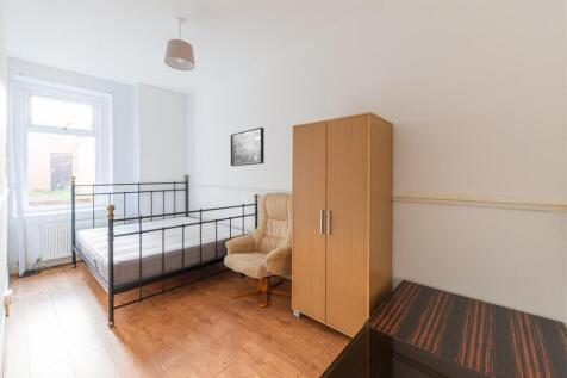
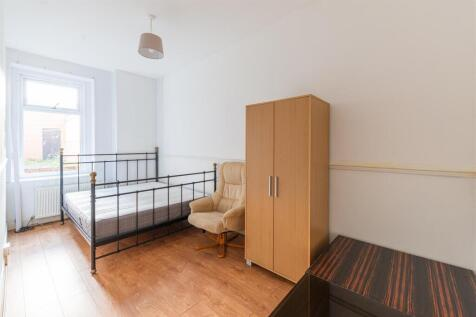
- wall art (245, 148)
